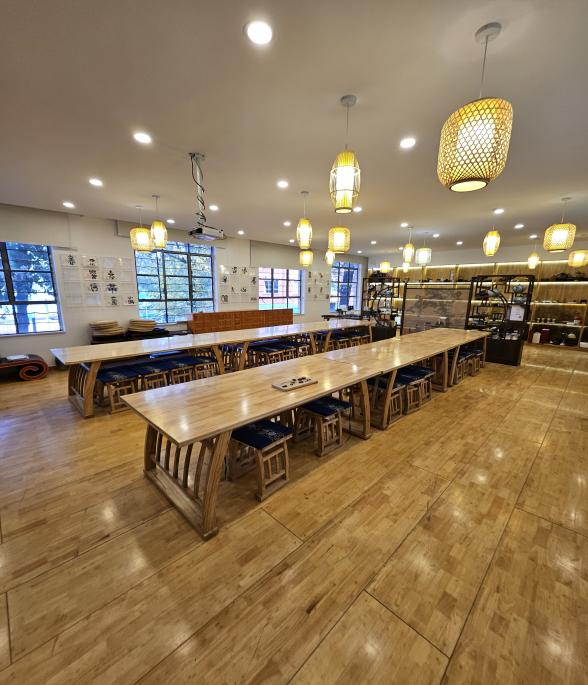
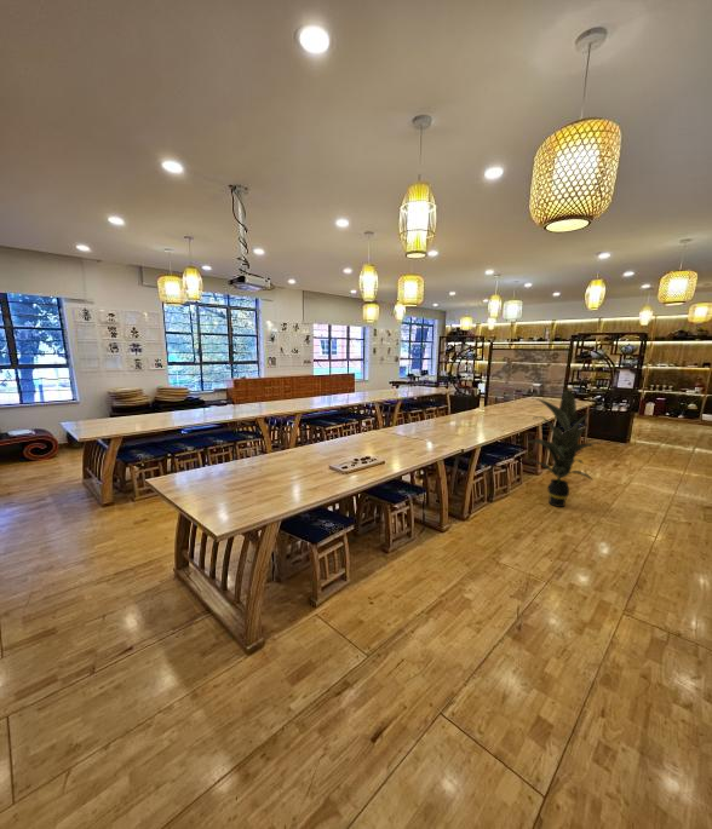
+ indoor plant (558, 448)
